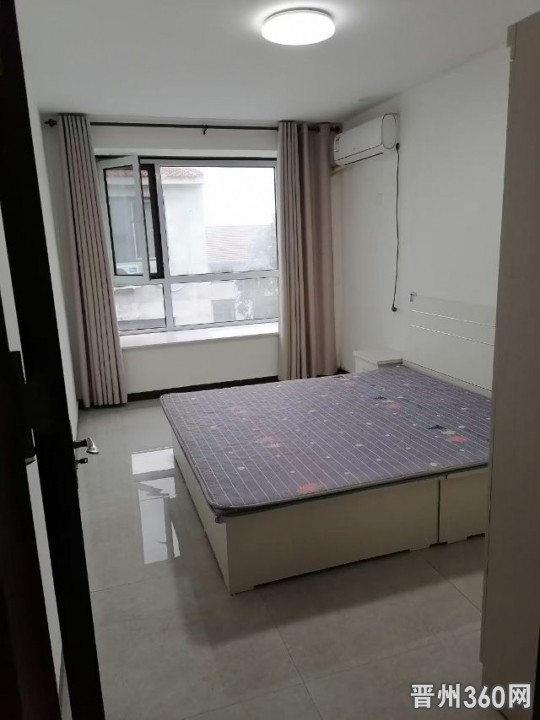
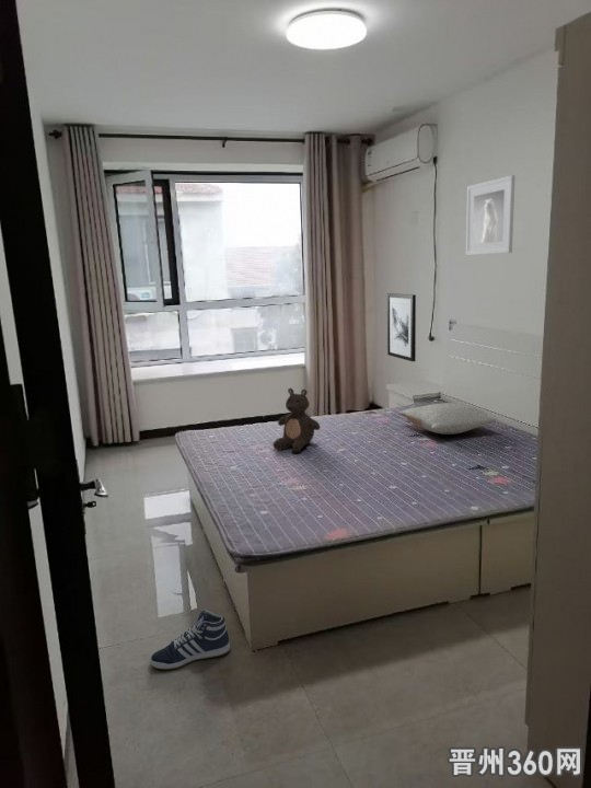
+ teddy bear (293, 418)
+ pillow (444, 416)
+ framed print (488, 218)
+ sneaker (189, 637)
+ wall art (401, 326)
